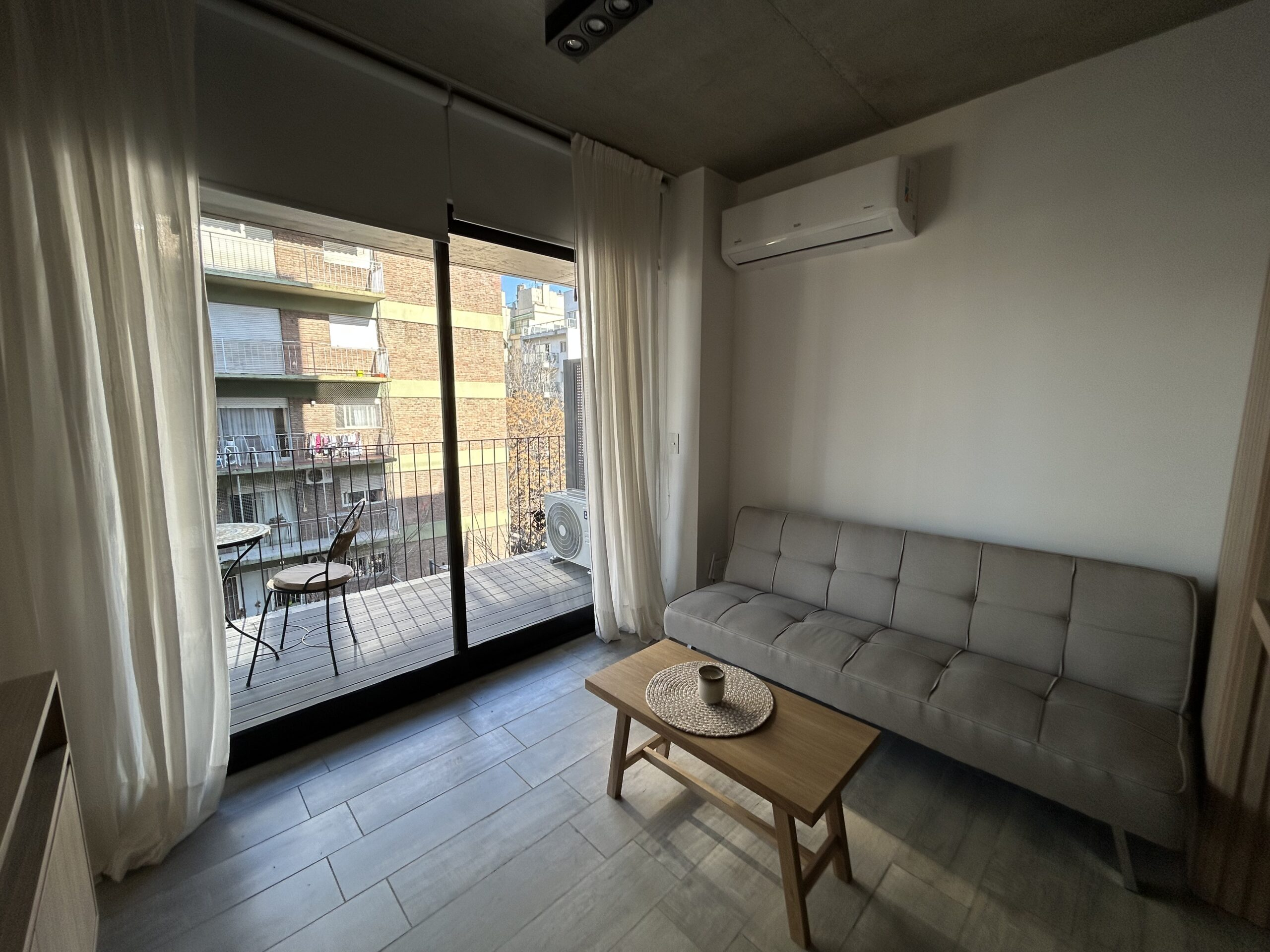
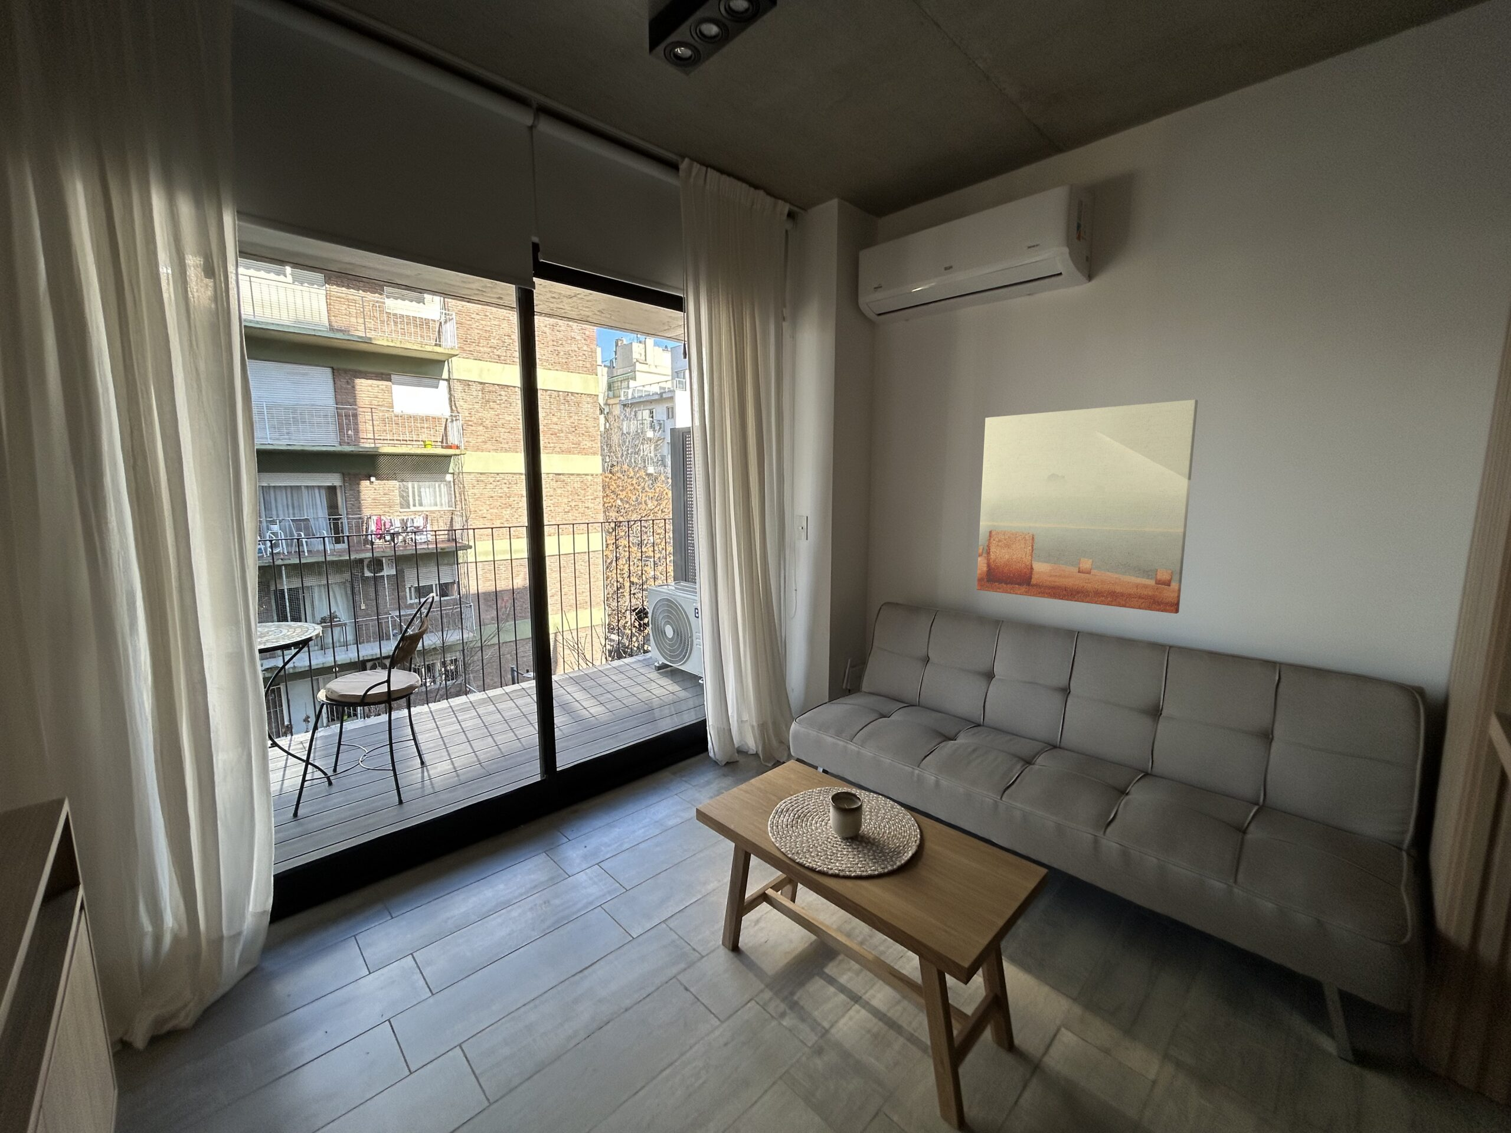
+ wall art (1073, 506)
